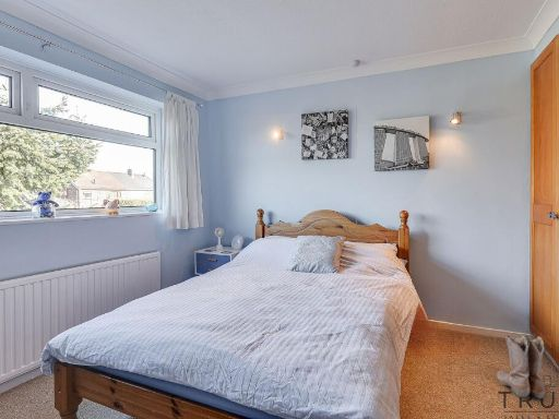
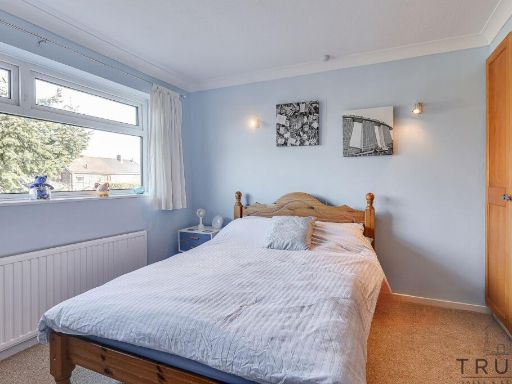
- boots (519, 359)
